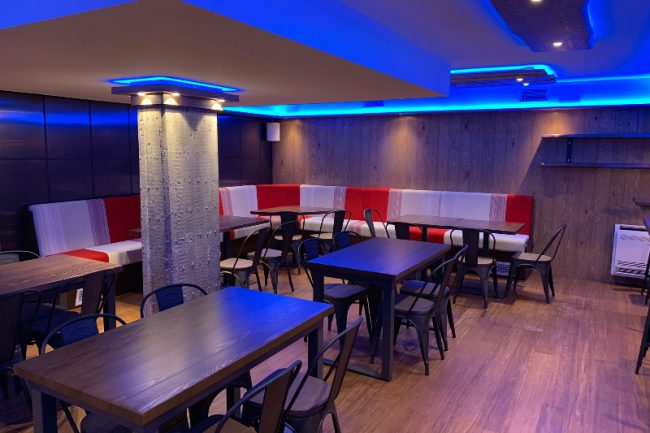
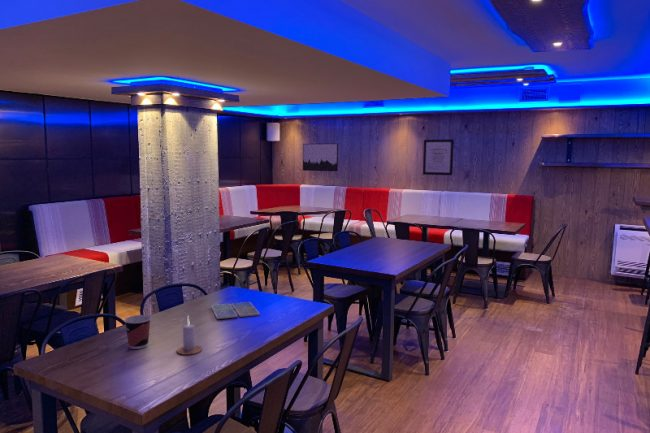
+ wall art (437, 157)
+ drink coaster (233, 310)
+ wall art (320, 157)
+ cup (138, 332)
+ candle (189, 332)
